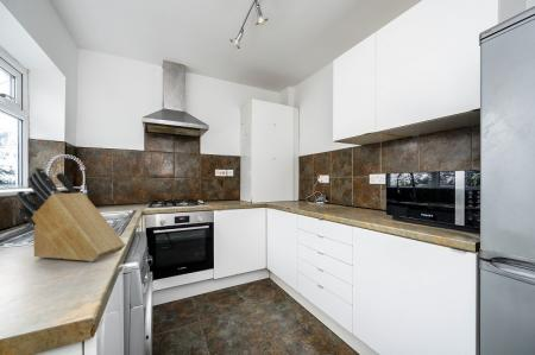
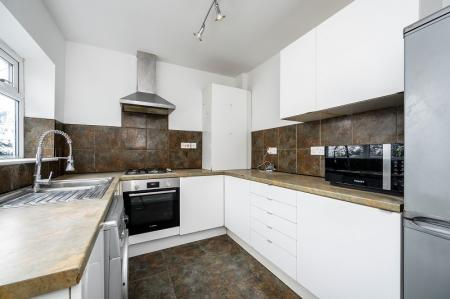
- knife block (70, 210)
